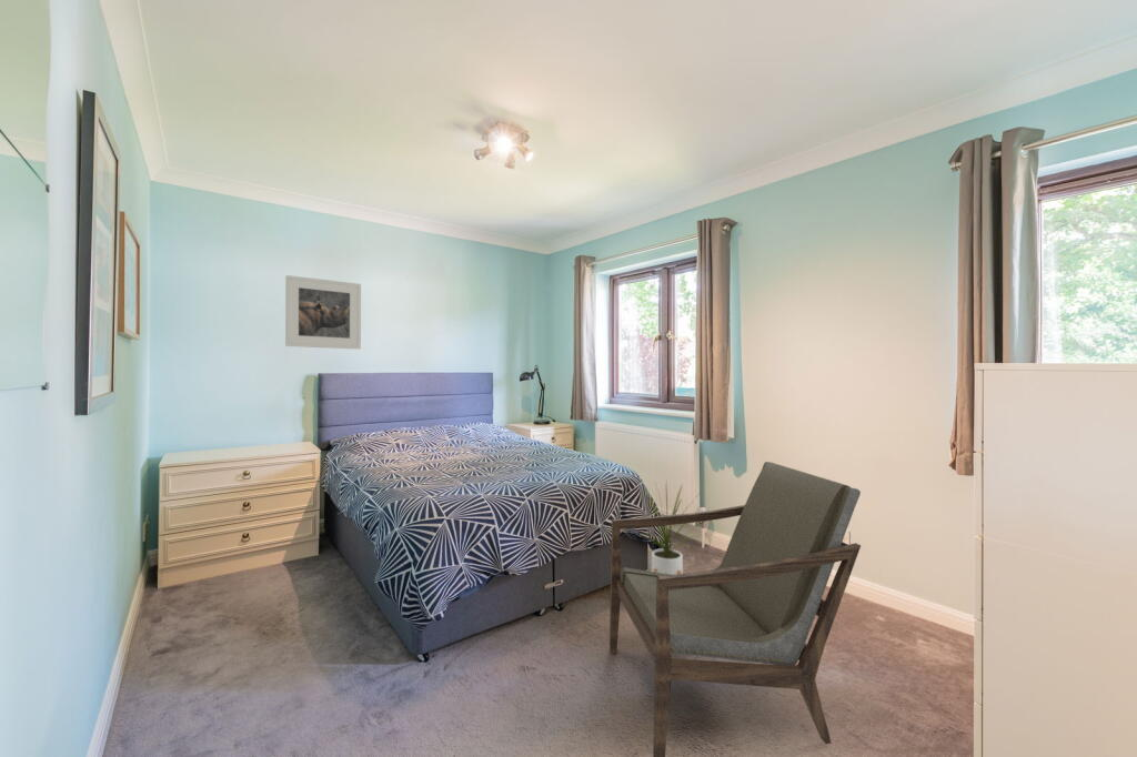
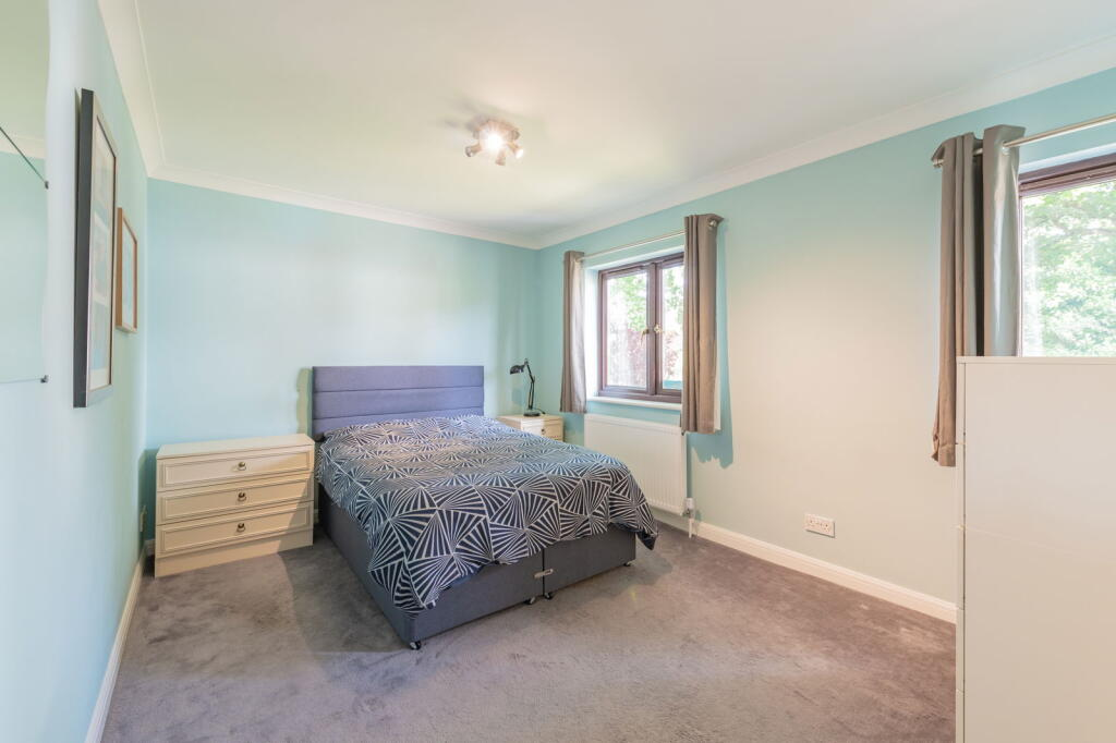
- house plant (666, 538)
- armchair (722, 583)
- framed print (324, 313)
